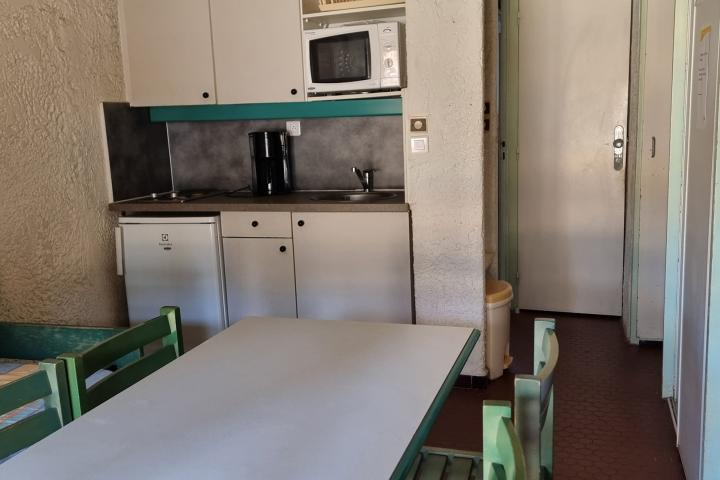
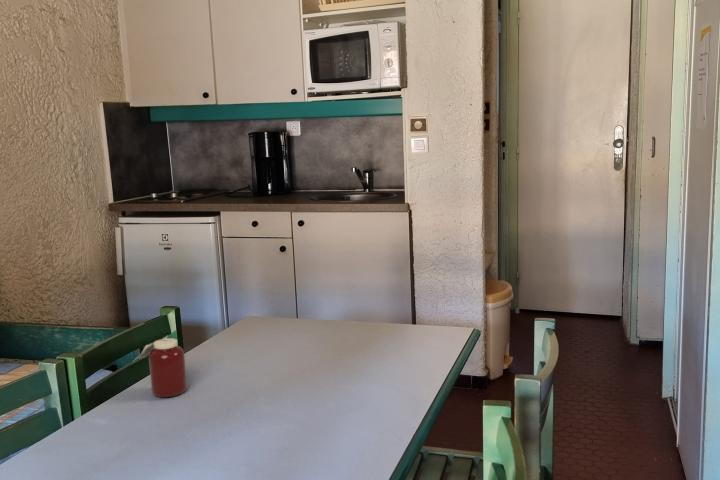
+ jar (162, 365)
